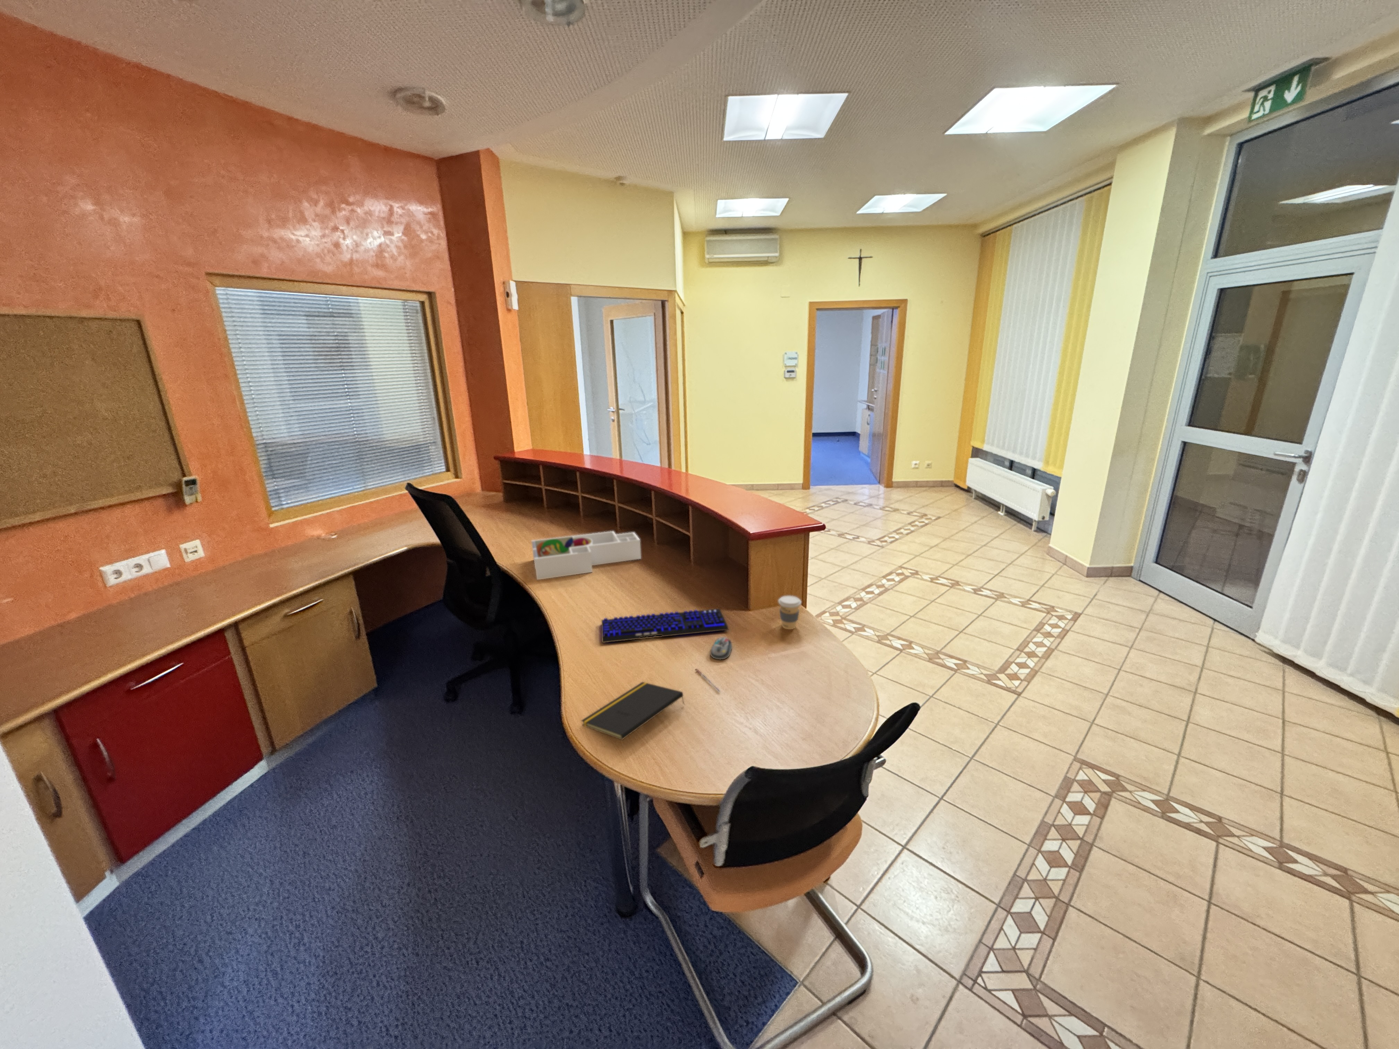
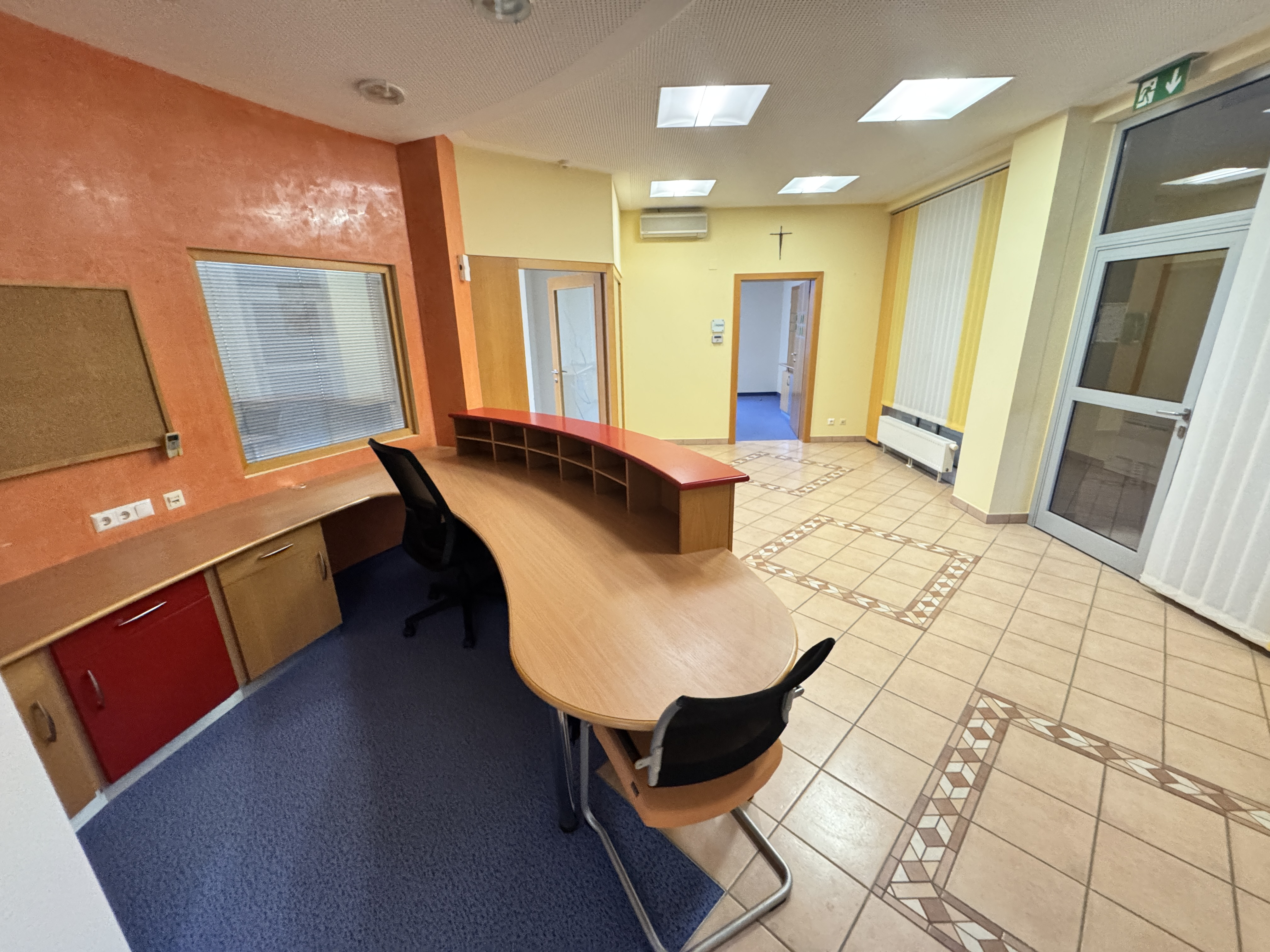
- pen (707, 680)
- keyboard (664, 624)
- computer mouse (722, 647)
- coffee cup (789, 614)
- desk organizer (587, 552)
- notepad (633, 709)
